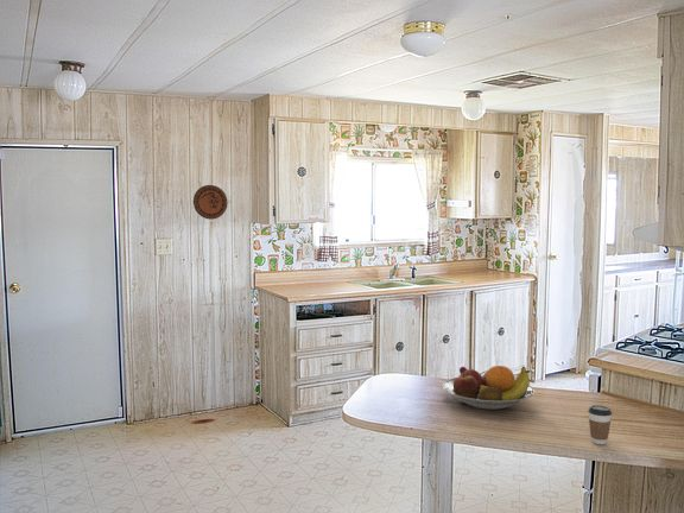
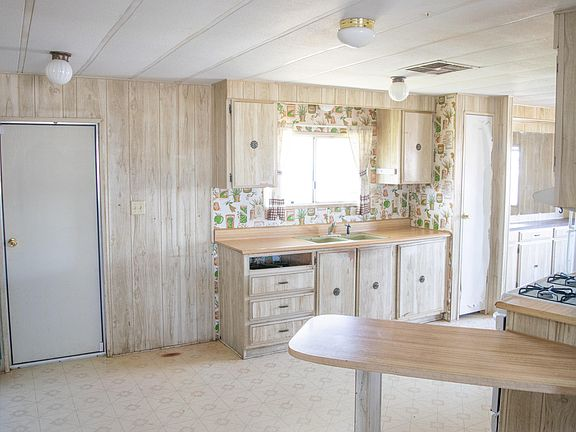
- coffee cup (598, 424)
- fruit bowl (487, 384)
- decorative plate (210, 202)
